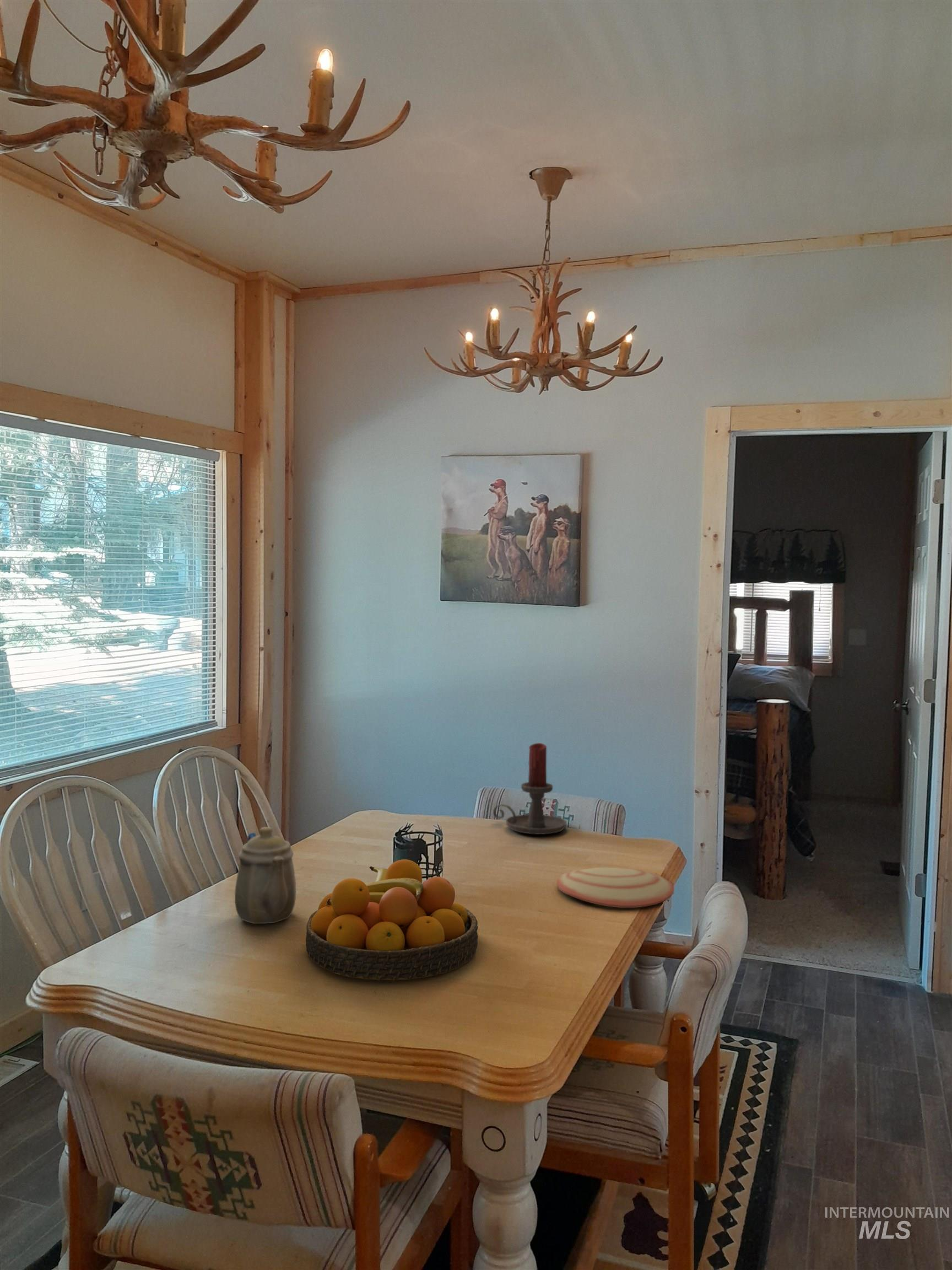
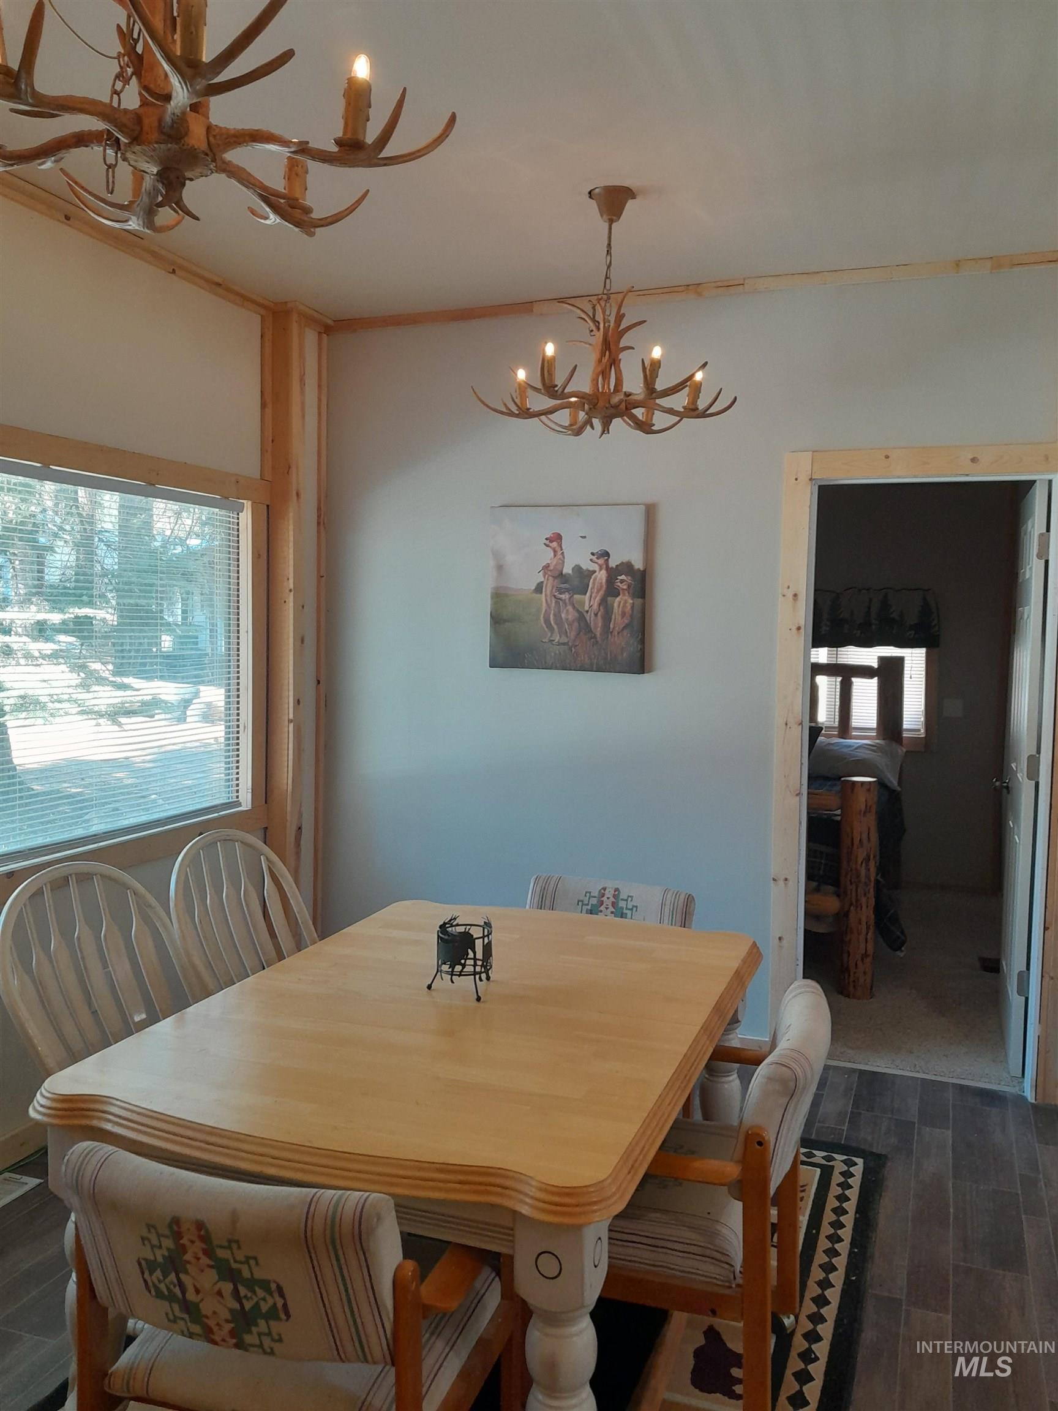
- candle holder (529, 785)
- teapot (266, 871)
- plate (615, 881)
- fruit bowl (392, 910)
